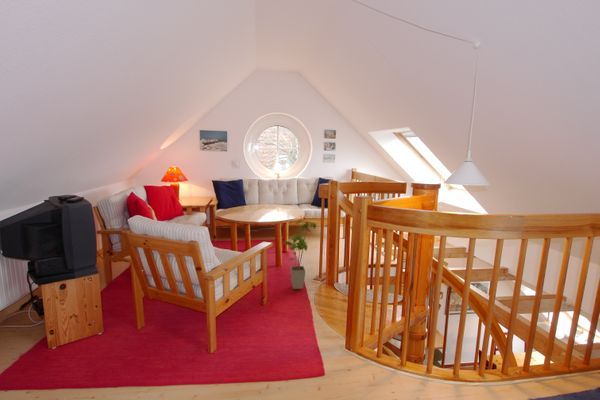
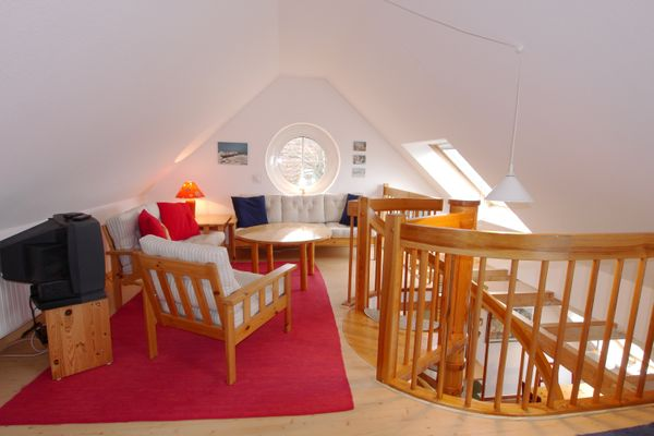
- house plant (301, 254)
